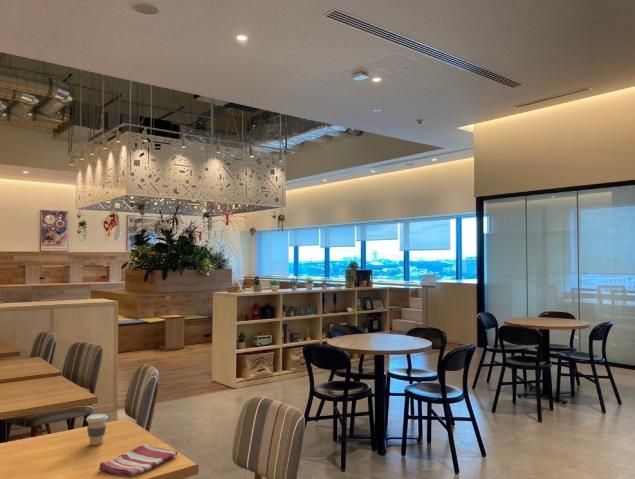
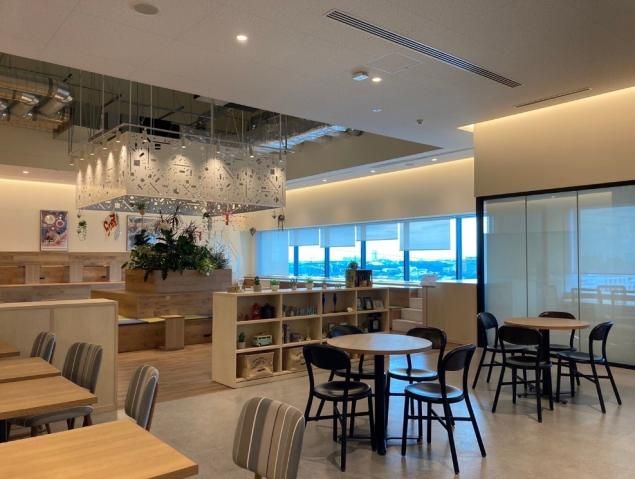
- dish towel (139, 459)
- coffee cup (96, 429)
